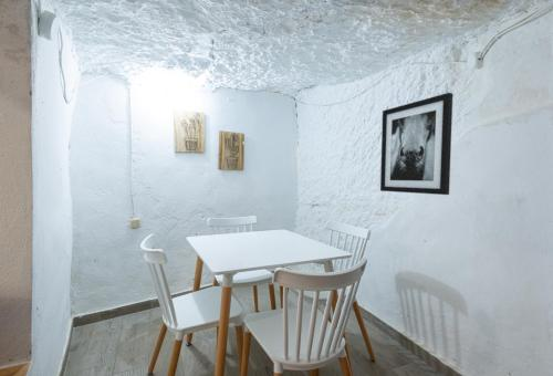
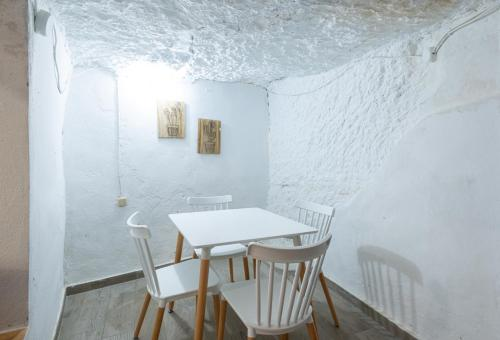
- wall art (411, 147)
